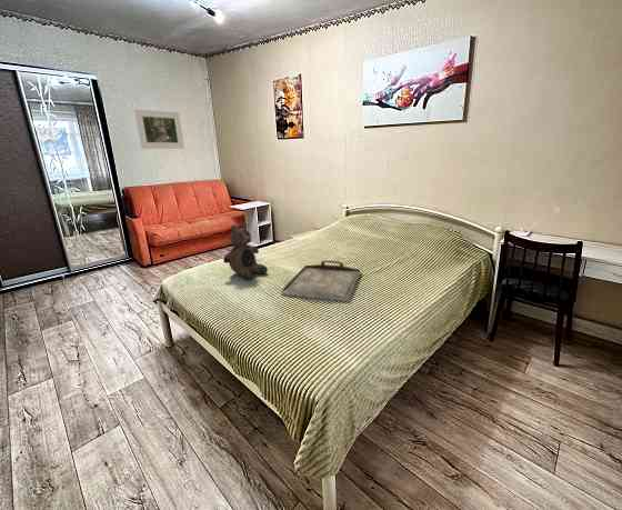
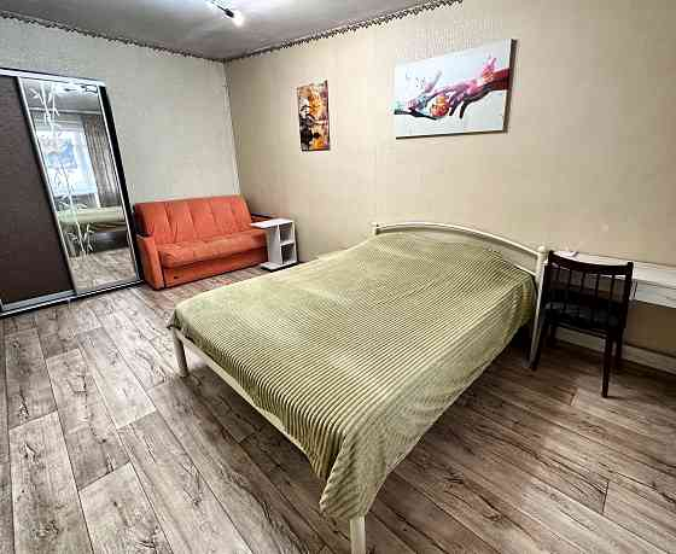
- teddy bear (245, 249)
- serving tray (323, 277)
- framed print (160, 130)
